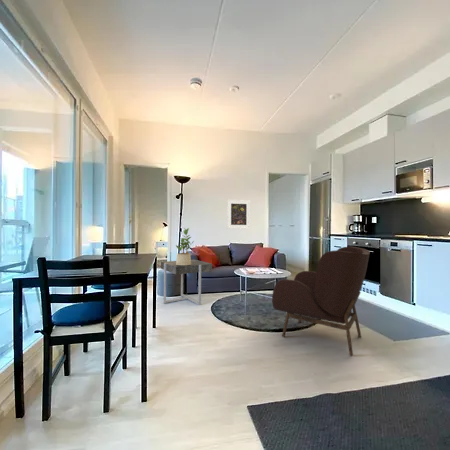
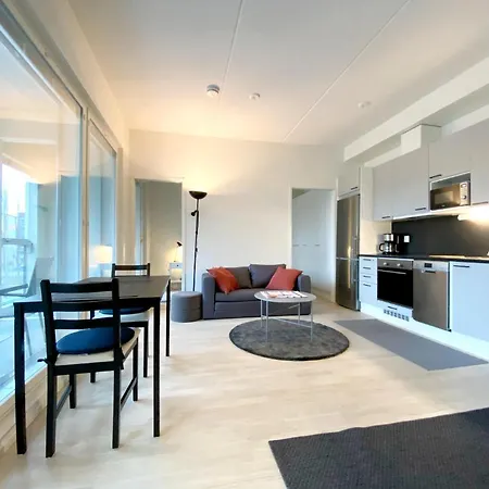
- side table (182, 281)
- potted plant (183, 246)
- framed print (238, 214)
- armchair (321, 291)
